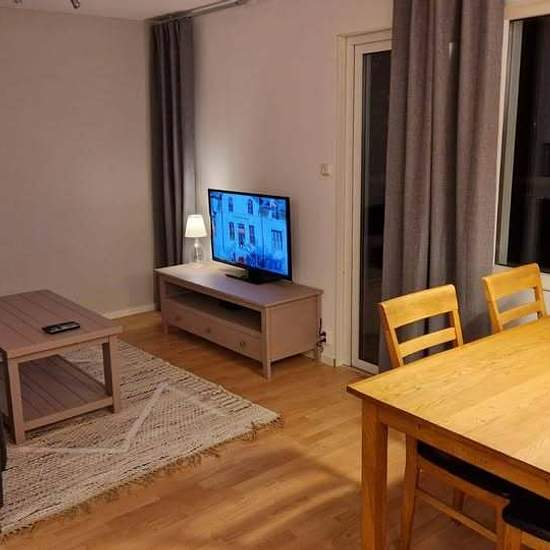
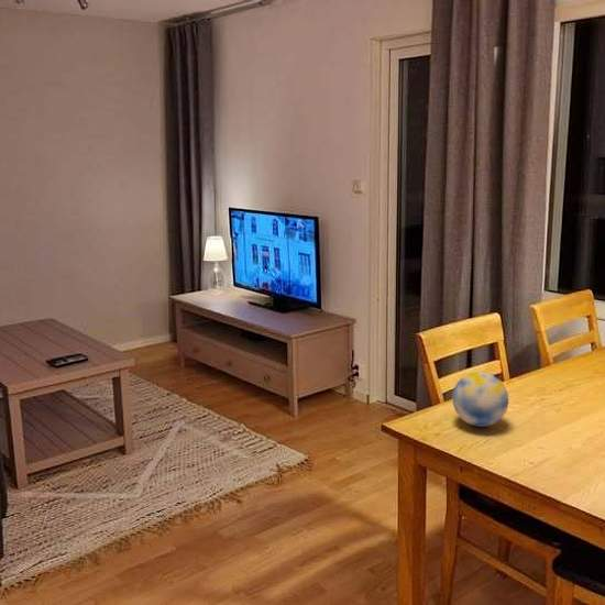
+ decorative ball (480, 398)
